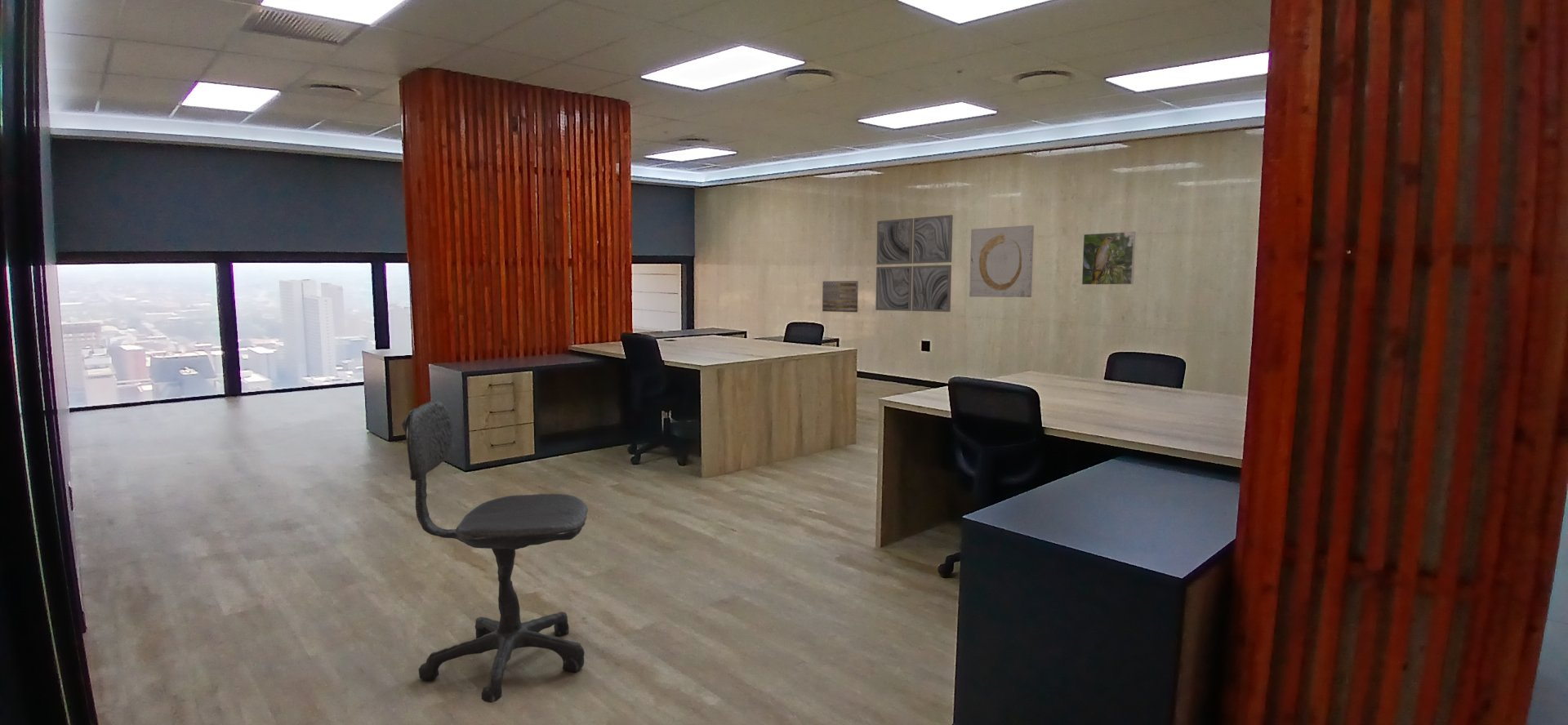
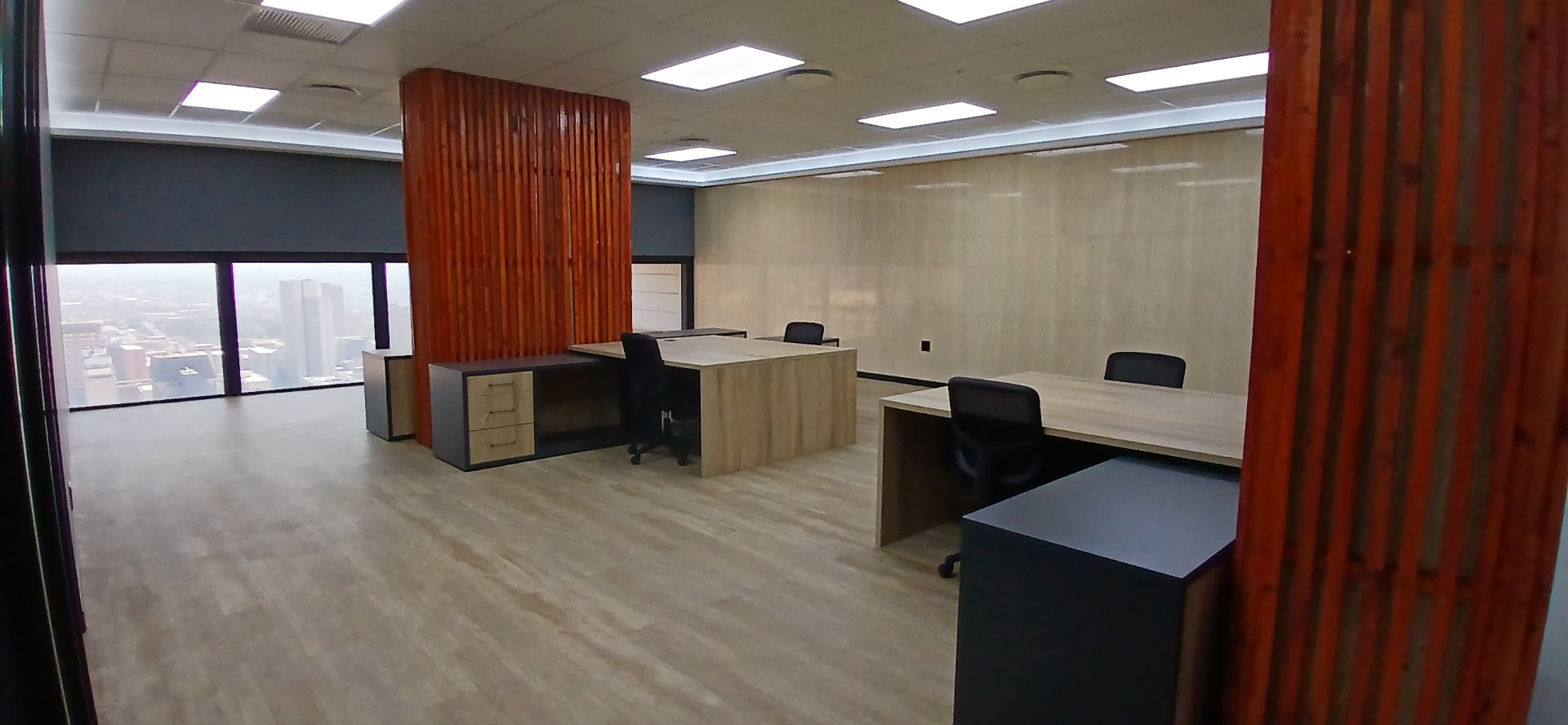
- office chair (502, 536)
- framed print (1107, 259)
- wall art (1000, 262)
- wall art (911, 263)
- wall art (840, 296)
